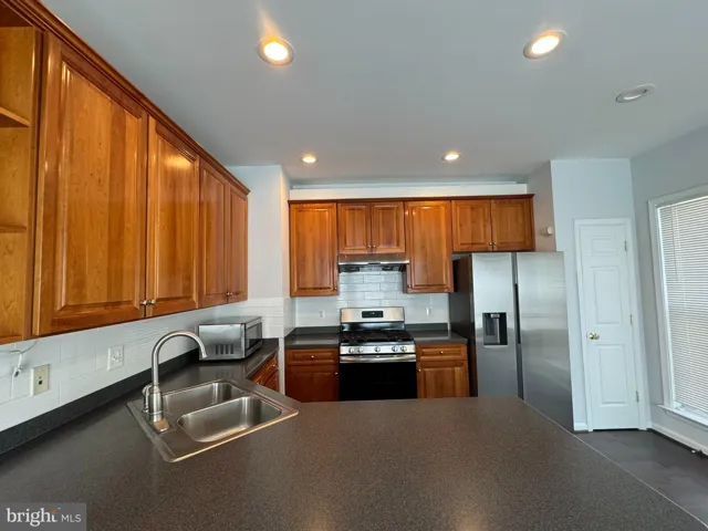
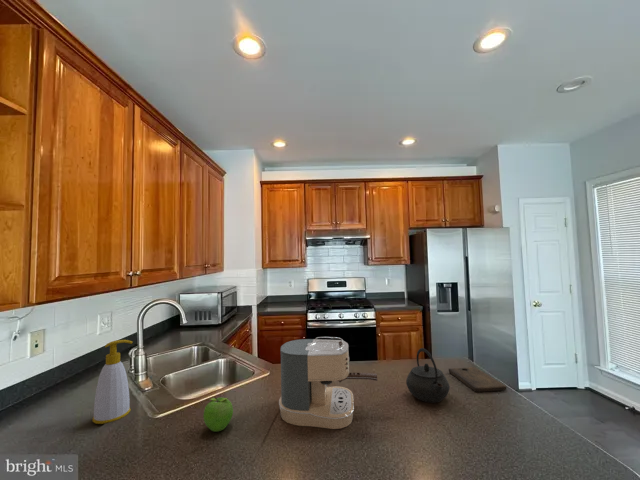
+ coffee maker (327, 375)
+ soap bottle (113, 378)
+ kettle (428, 374)
+ fruit (218, 412)
+ cutting board (475, 378)
